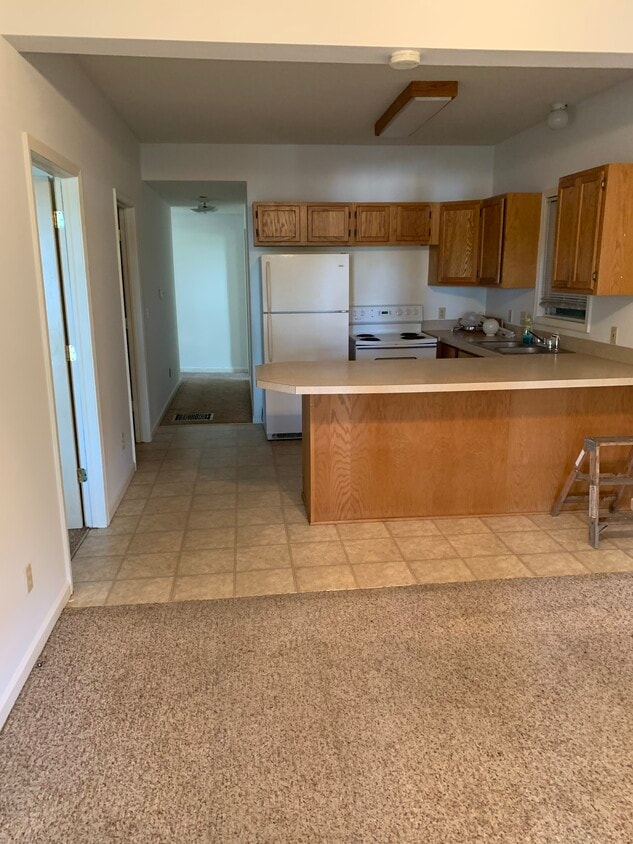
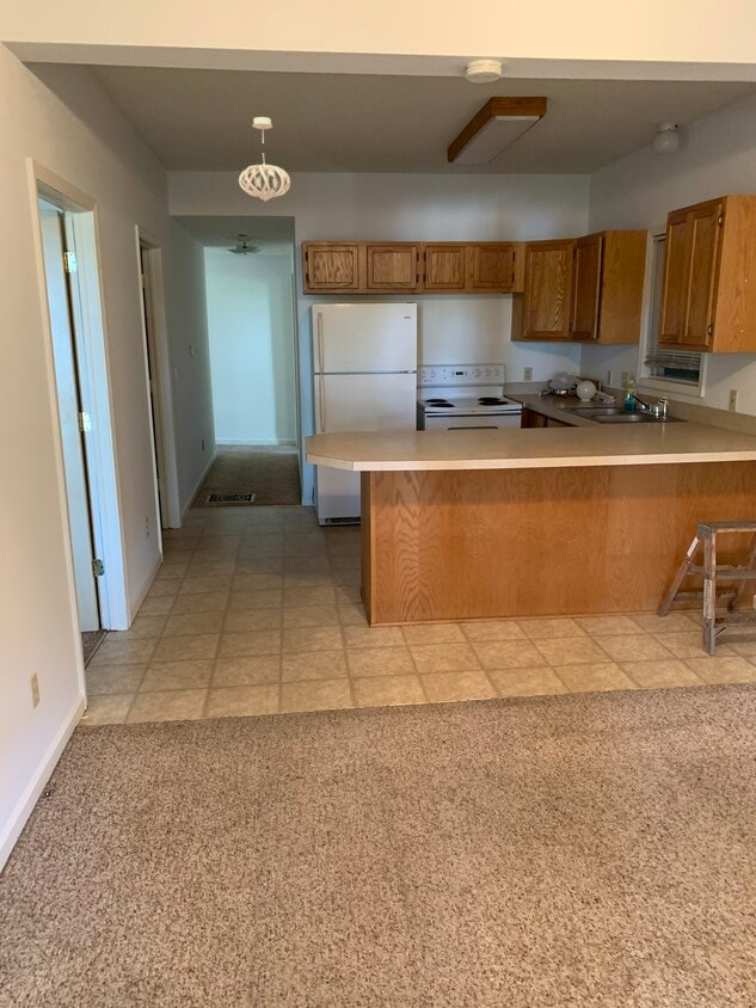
+ pendant light (263, 158)
